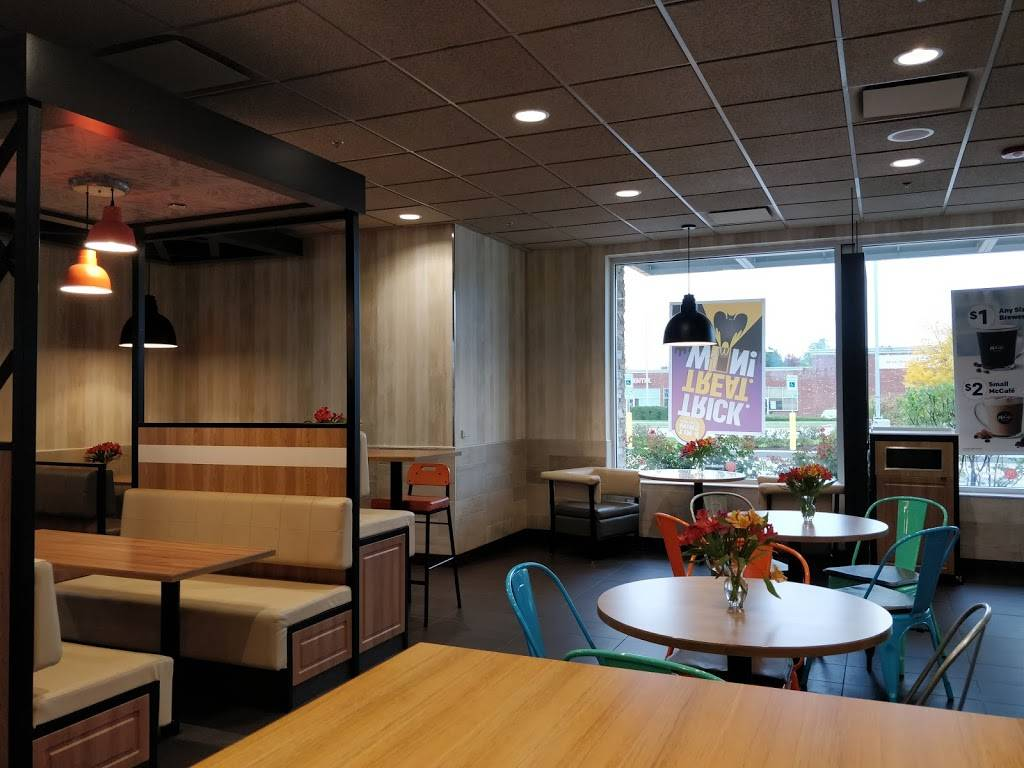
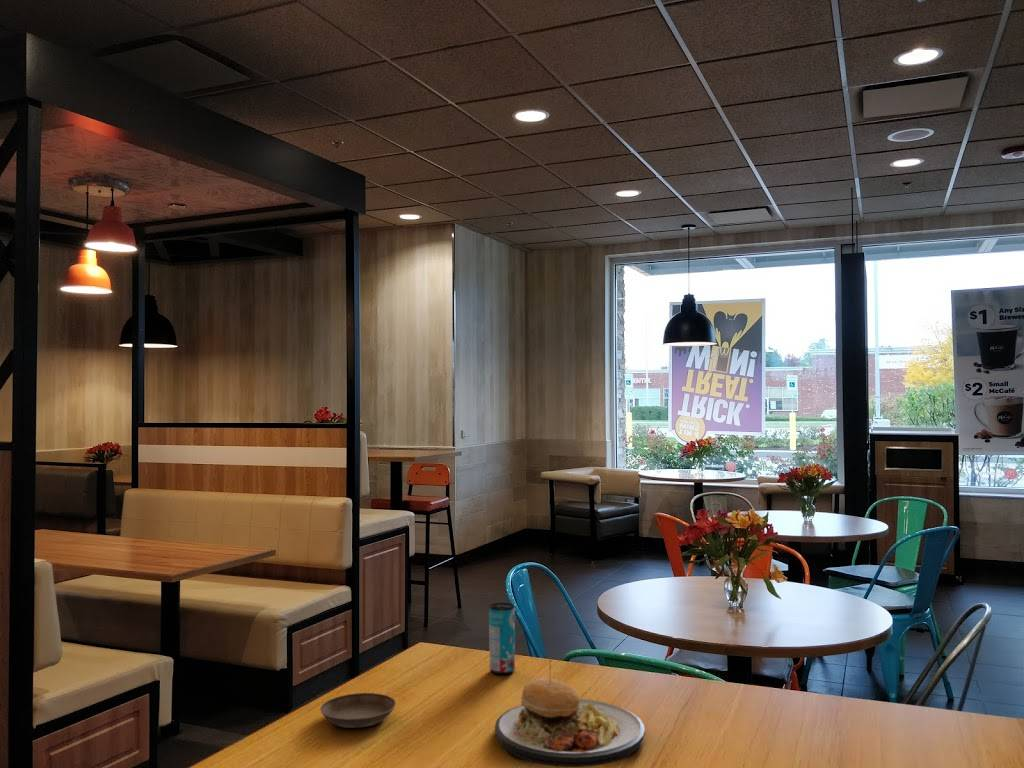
+ plate (569, 697)
+ saucer (358, 711)
+ beverage can (502, 638)
